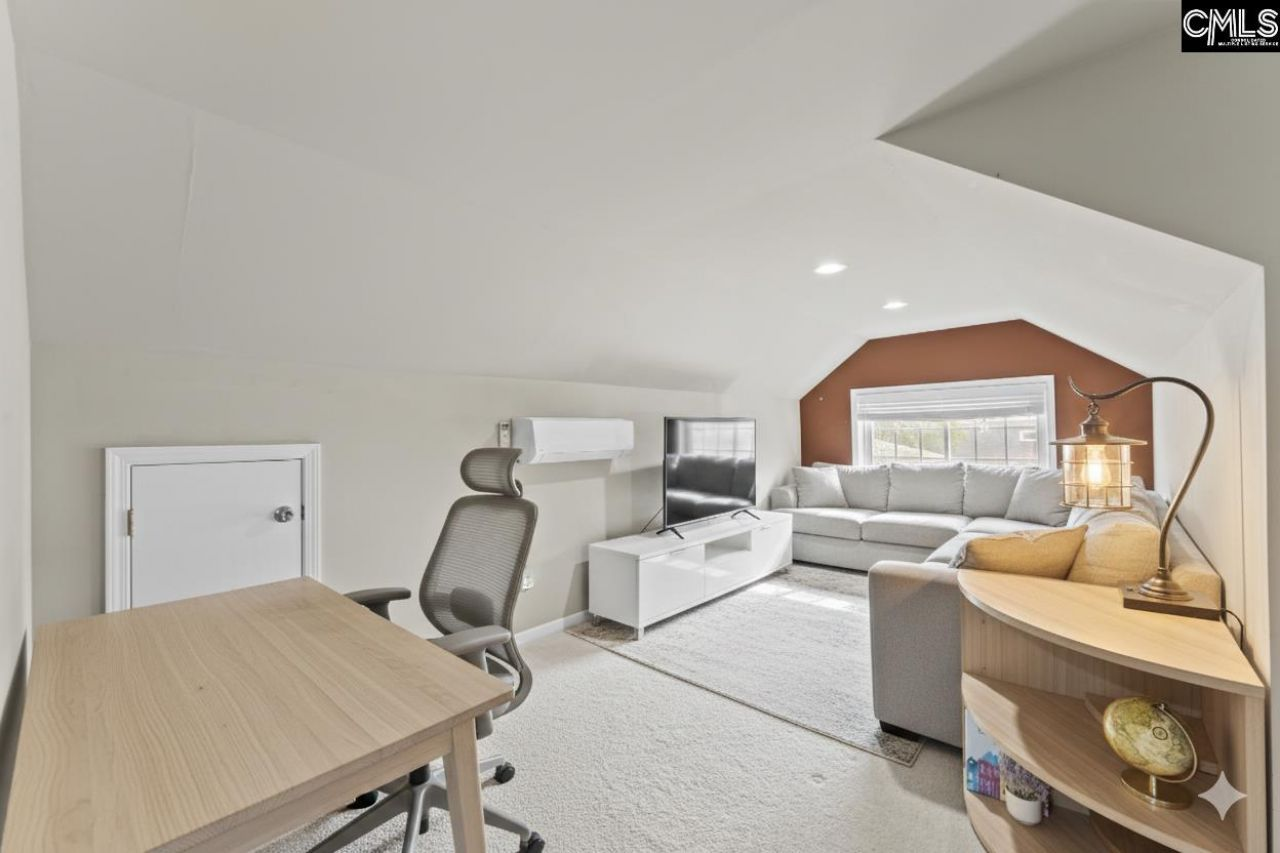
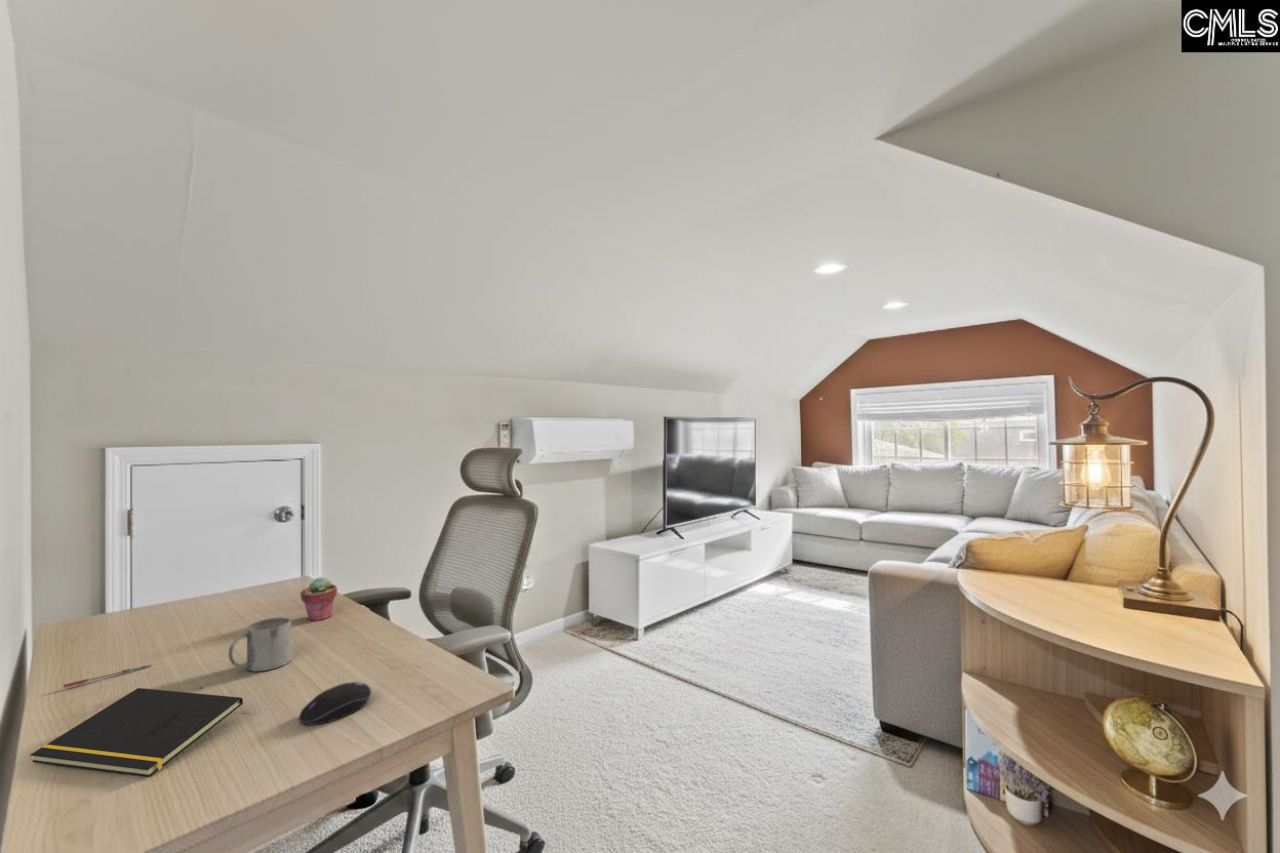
+ notepad (143, 727)
+ potted succulent (319, 597)
+ pen (109, 675)
+ mug (260, 646)
+ computer mouse (336, 700)
